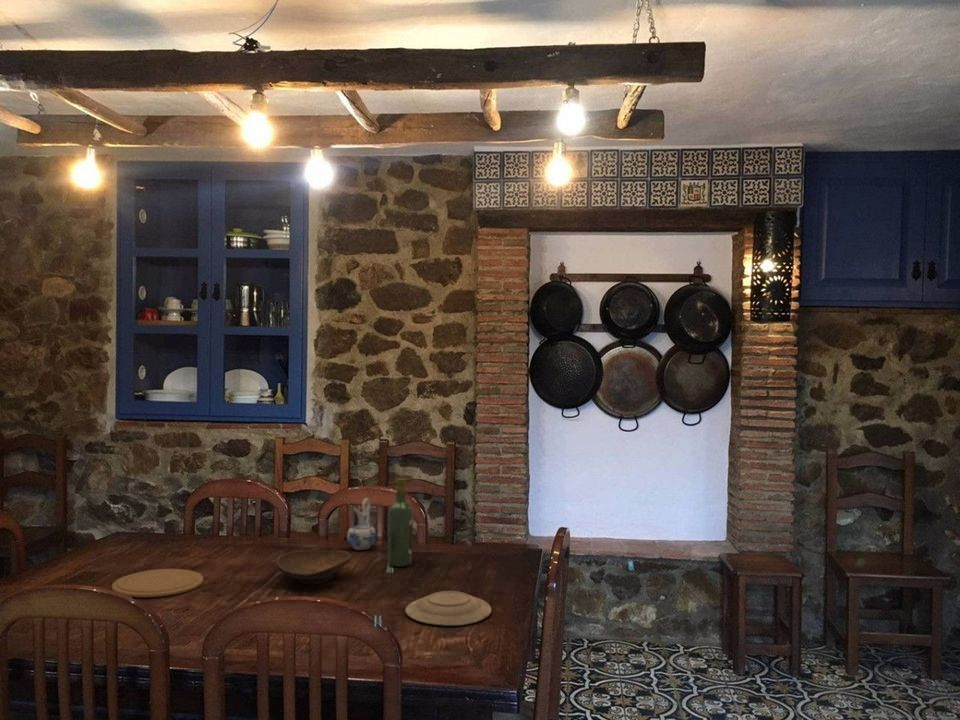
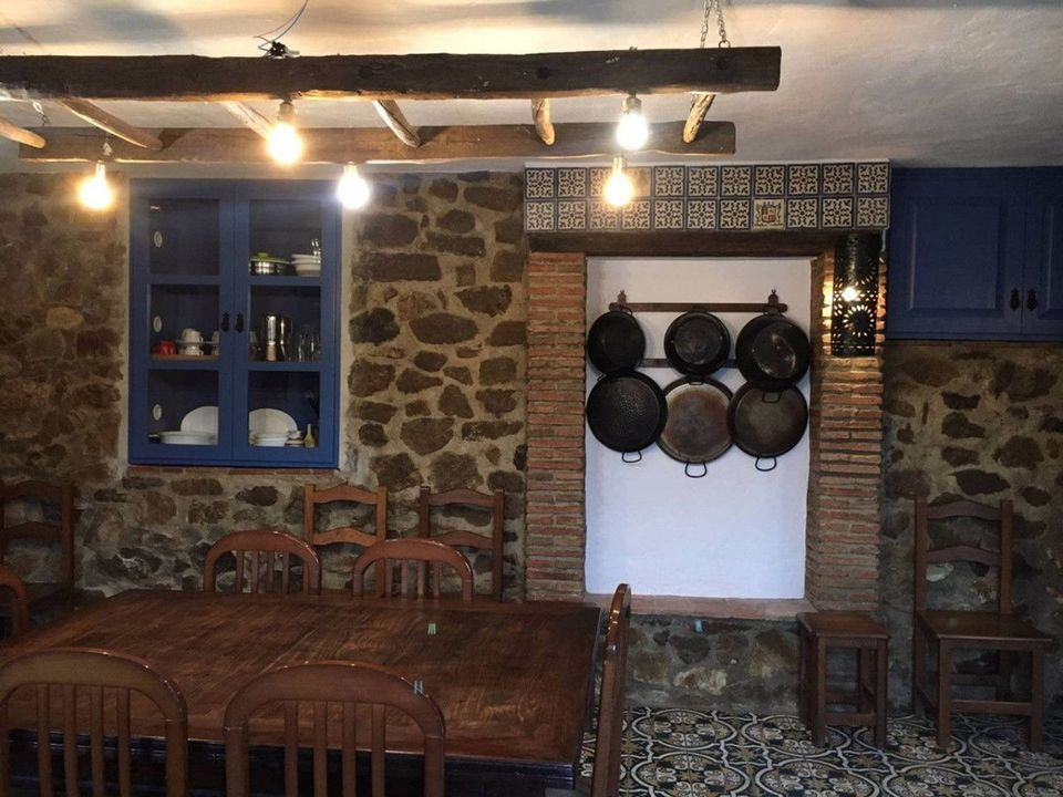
- plate (158, 581)
- plate (448, 603)
- decorative bowl (313, 567)
- ceramic pitcher (361, 523)
- wine bottle (400, 521)
